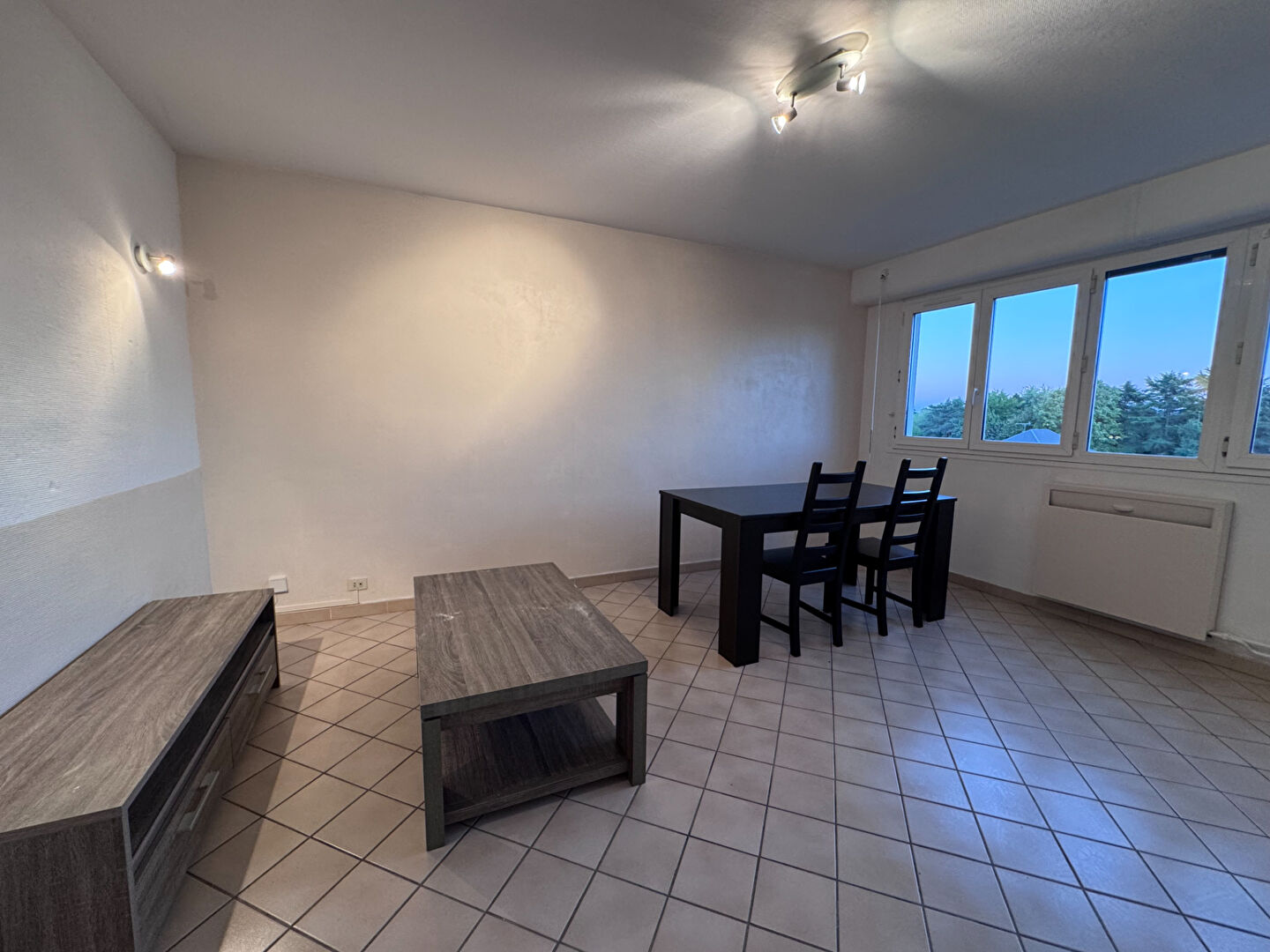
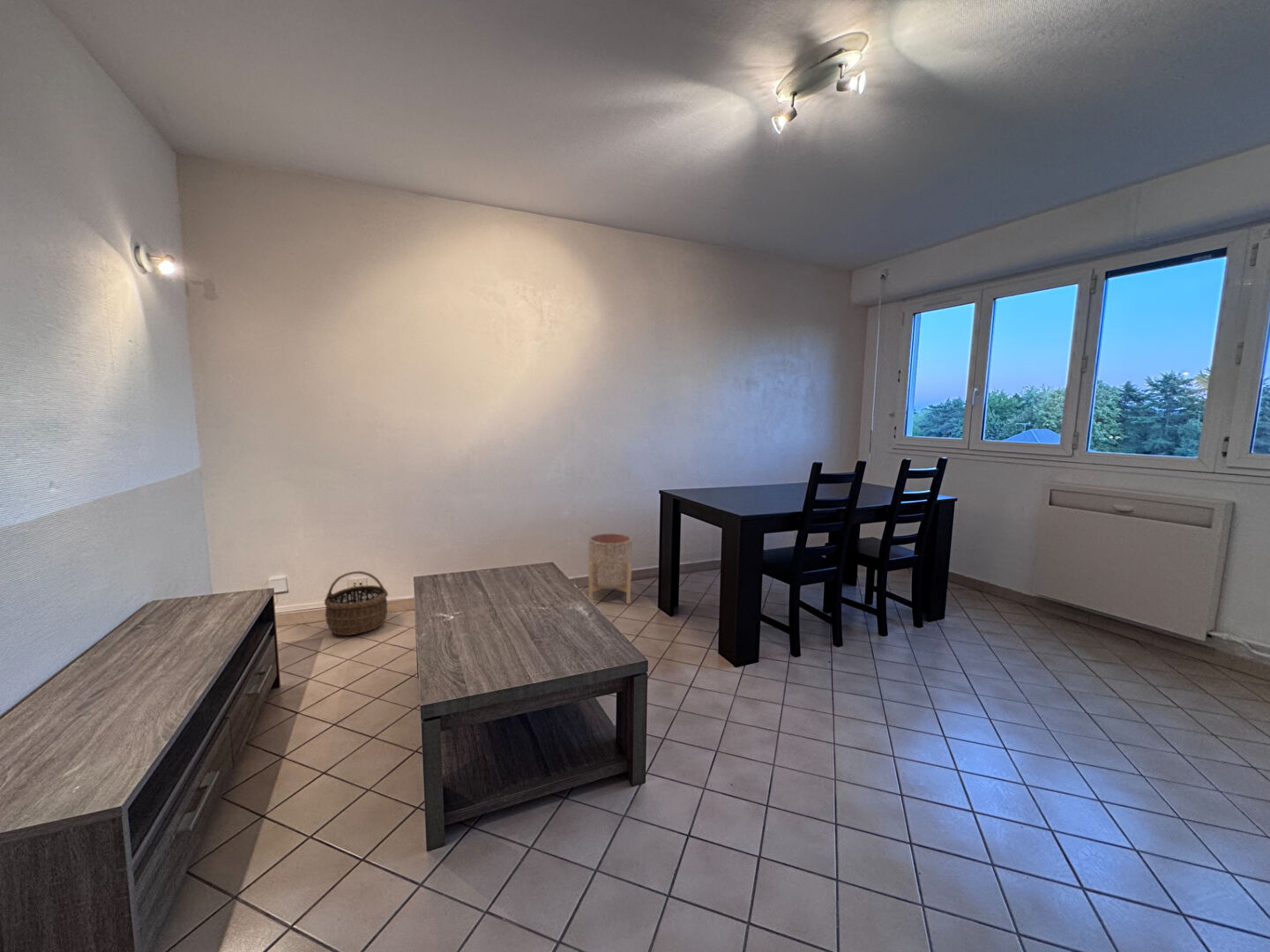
+ planter (609, 567)
+ wicker basket (356, 599)
